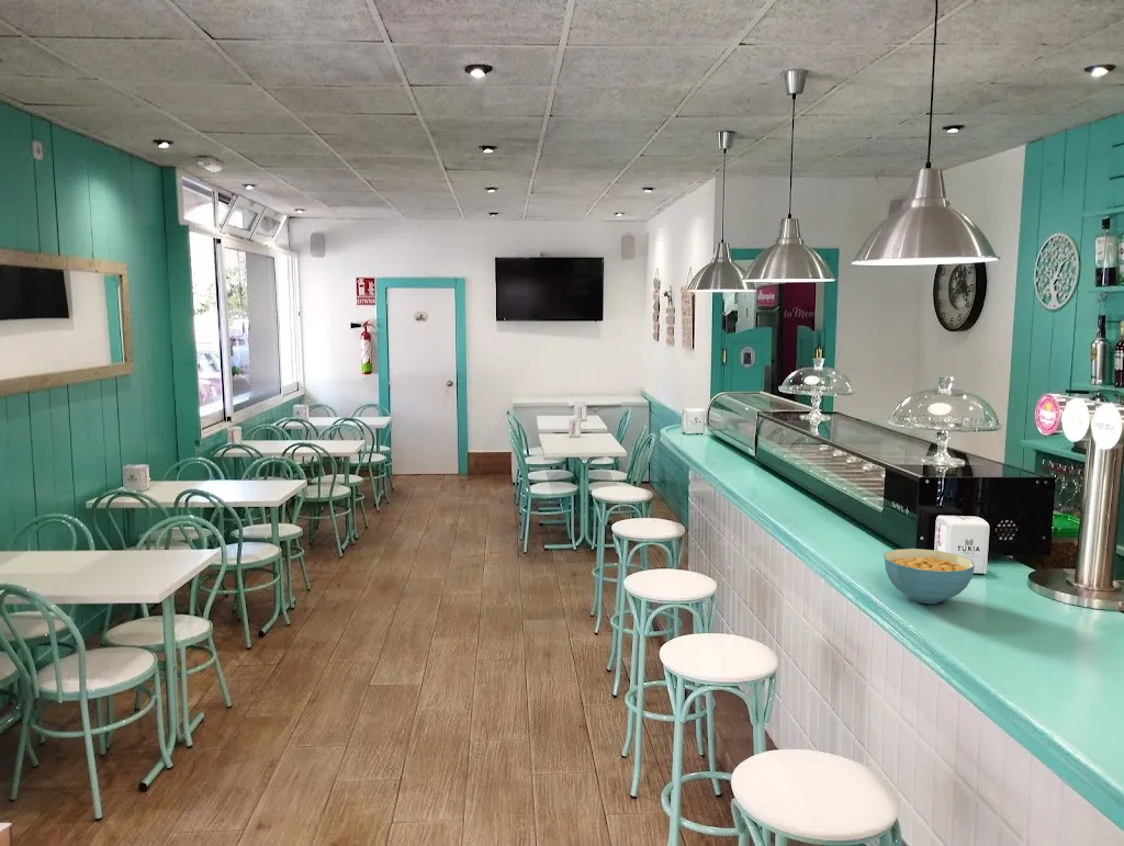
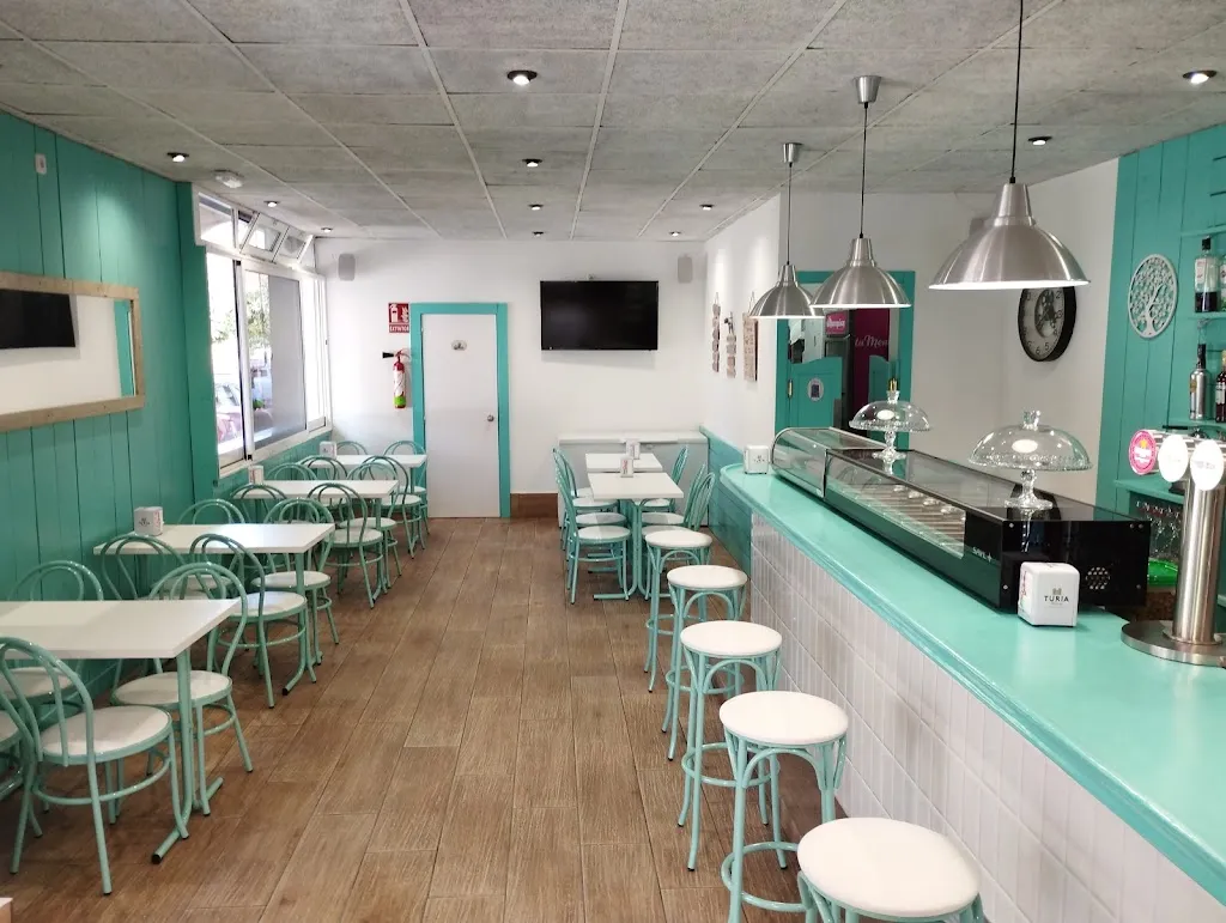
- cereal bowl (926, 579)
